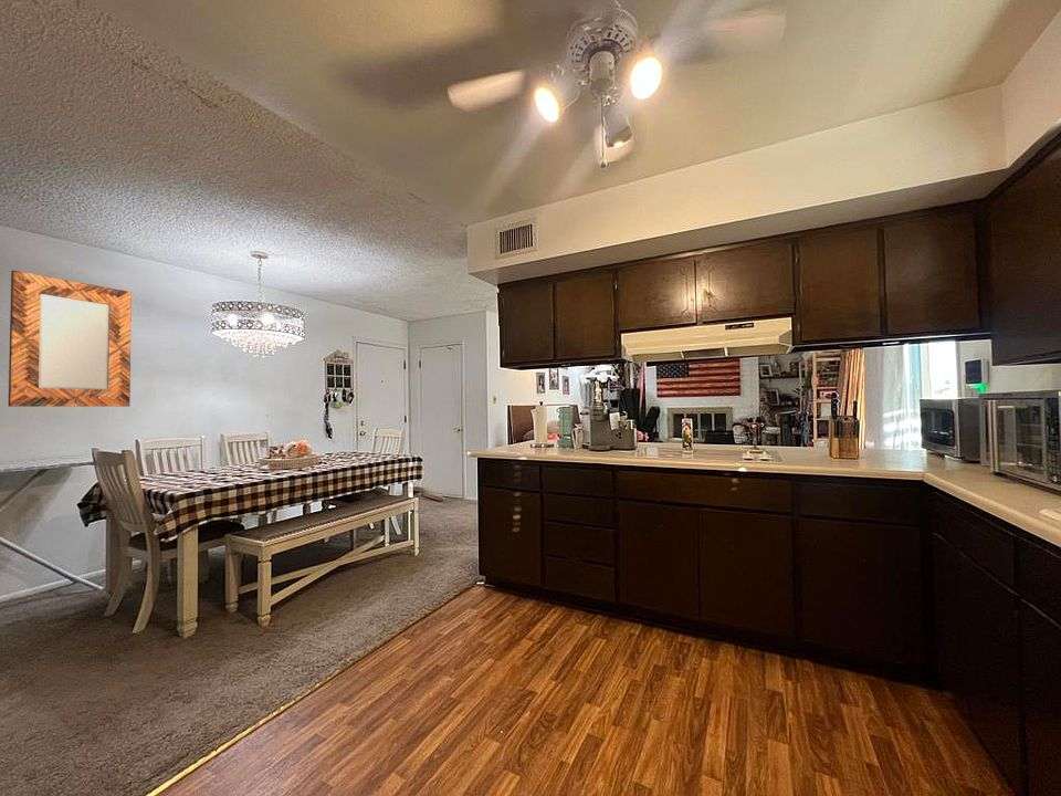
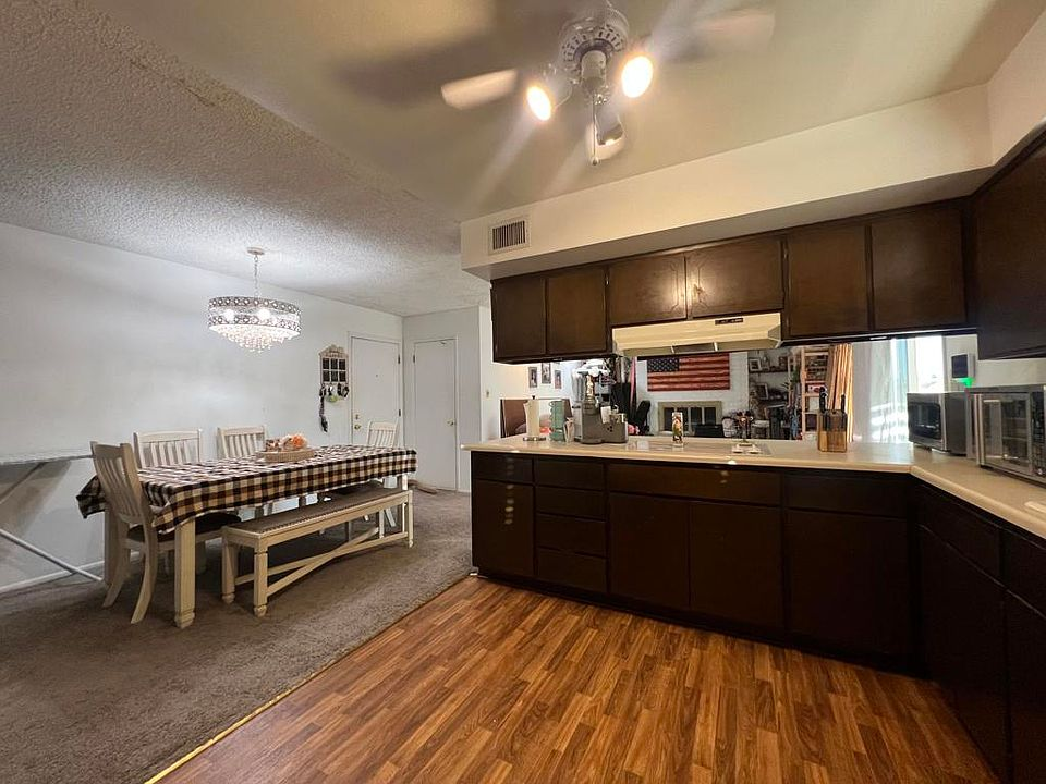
- home mirror (75, 344)
